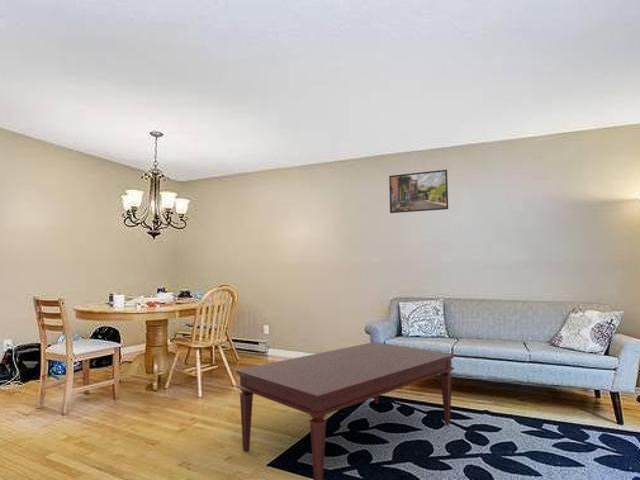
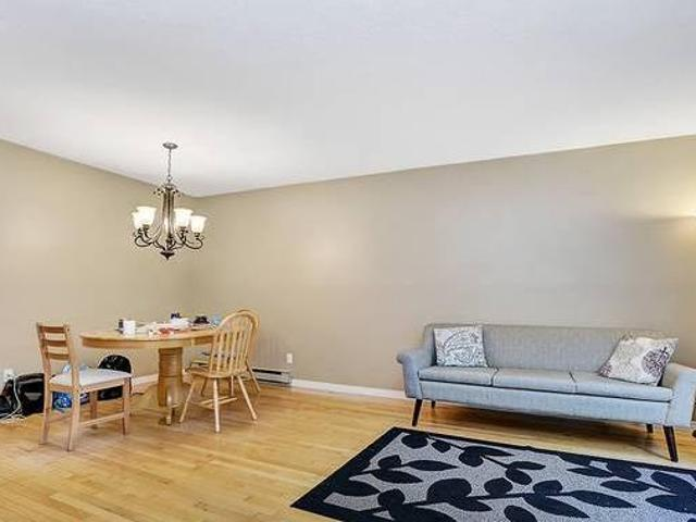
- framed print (417, 191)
- coffee table (354, 398)
